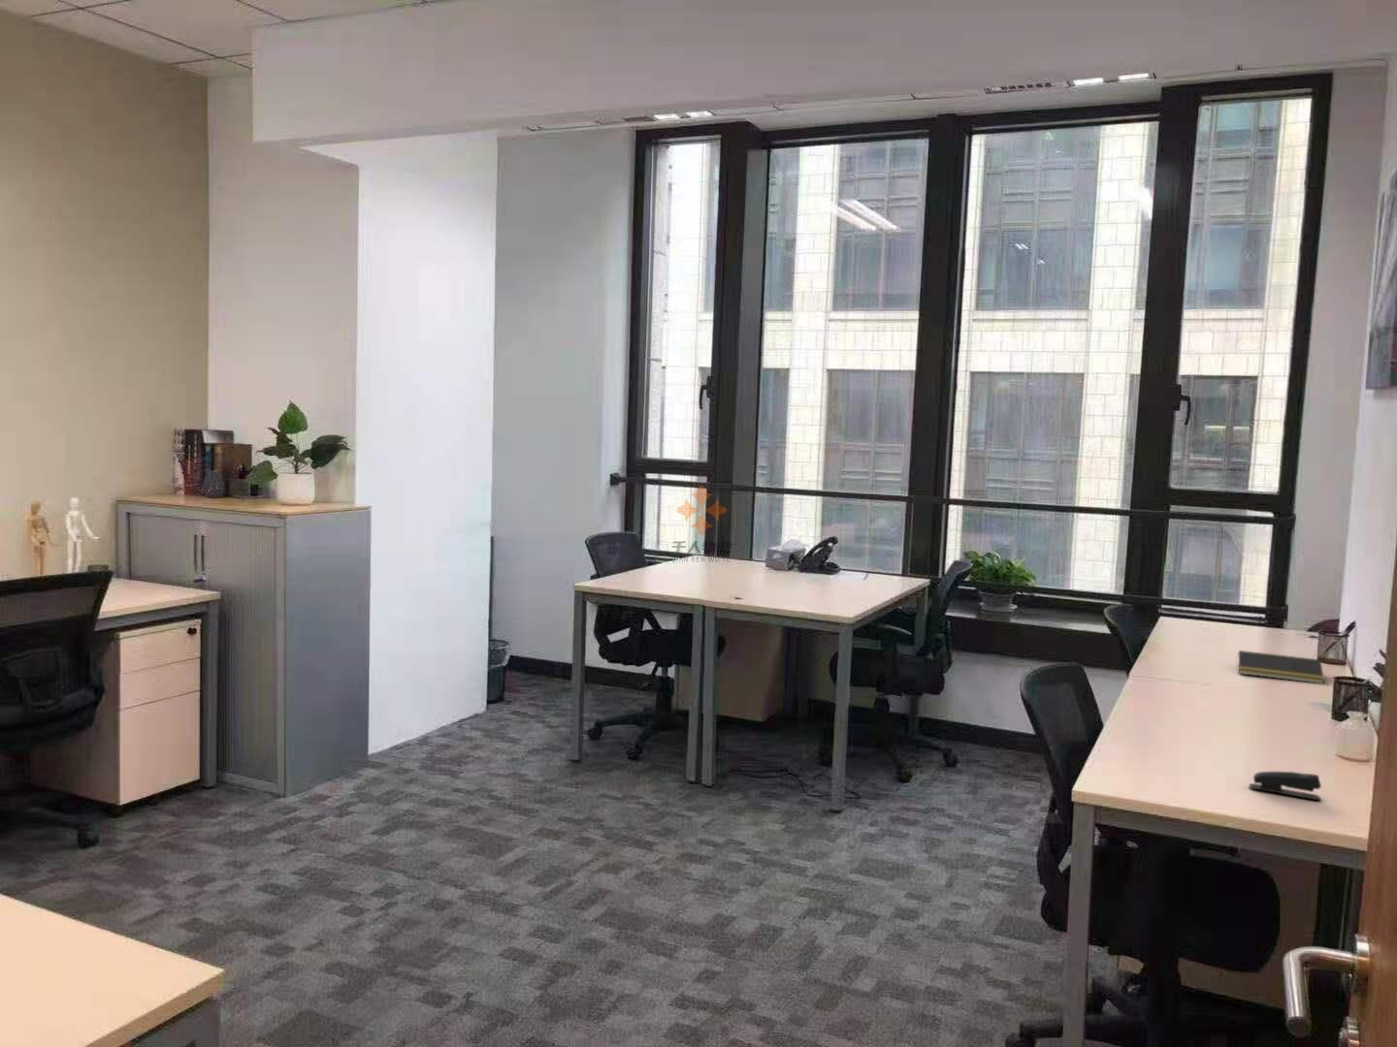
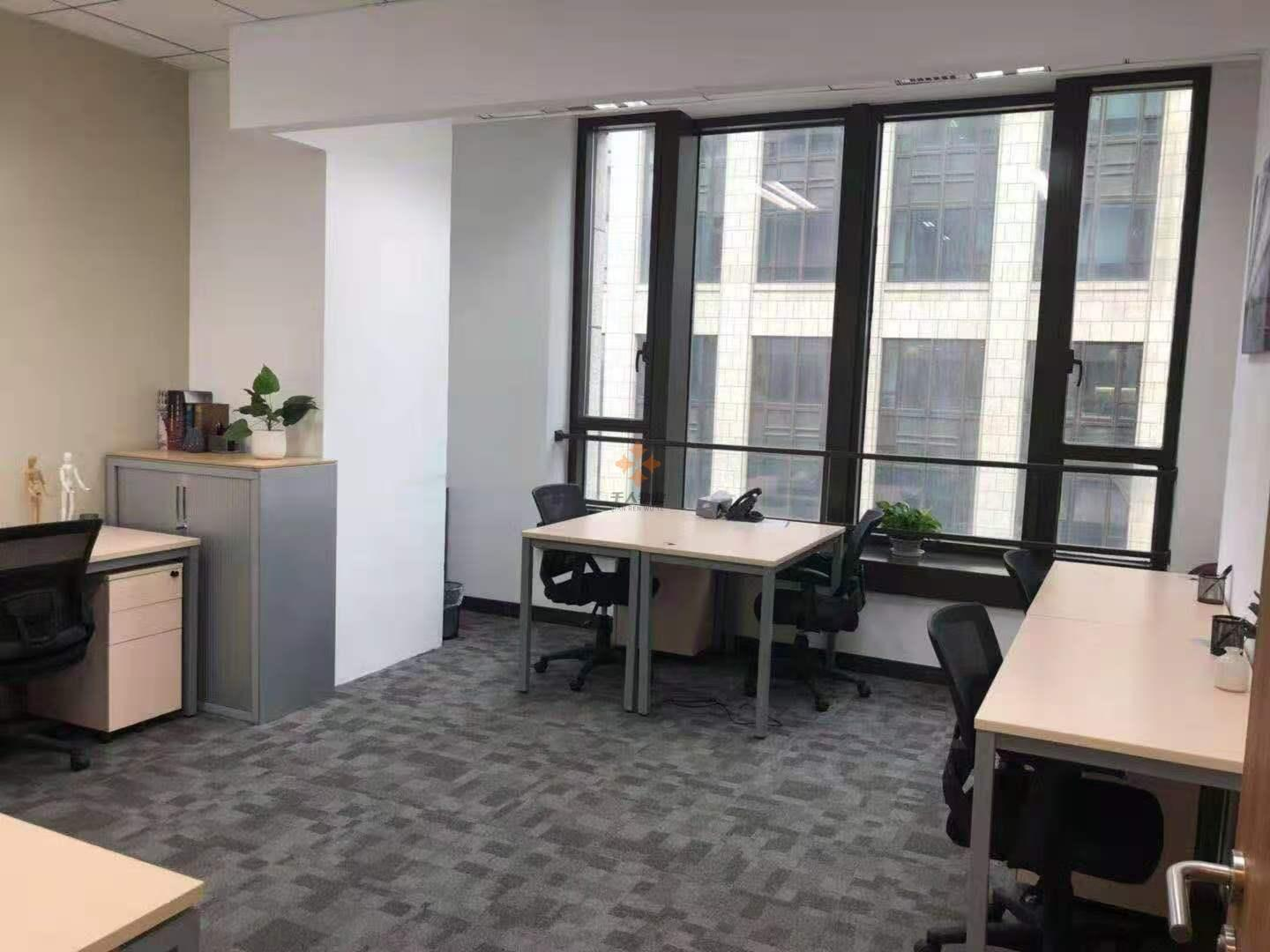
- notepad (1279, 666)
- stapler (1285, 781)
